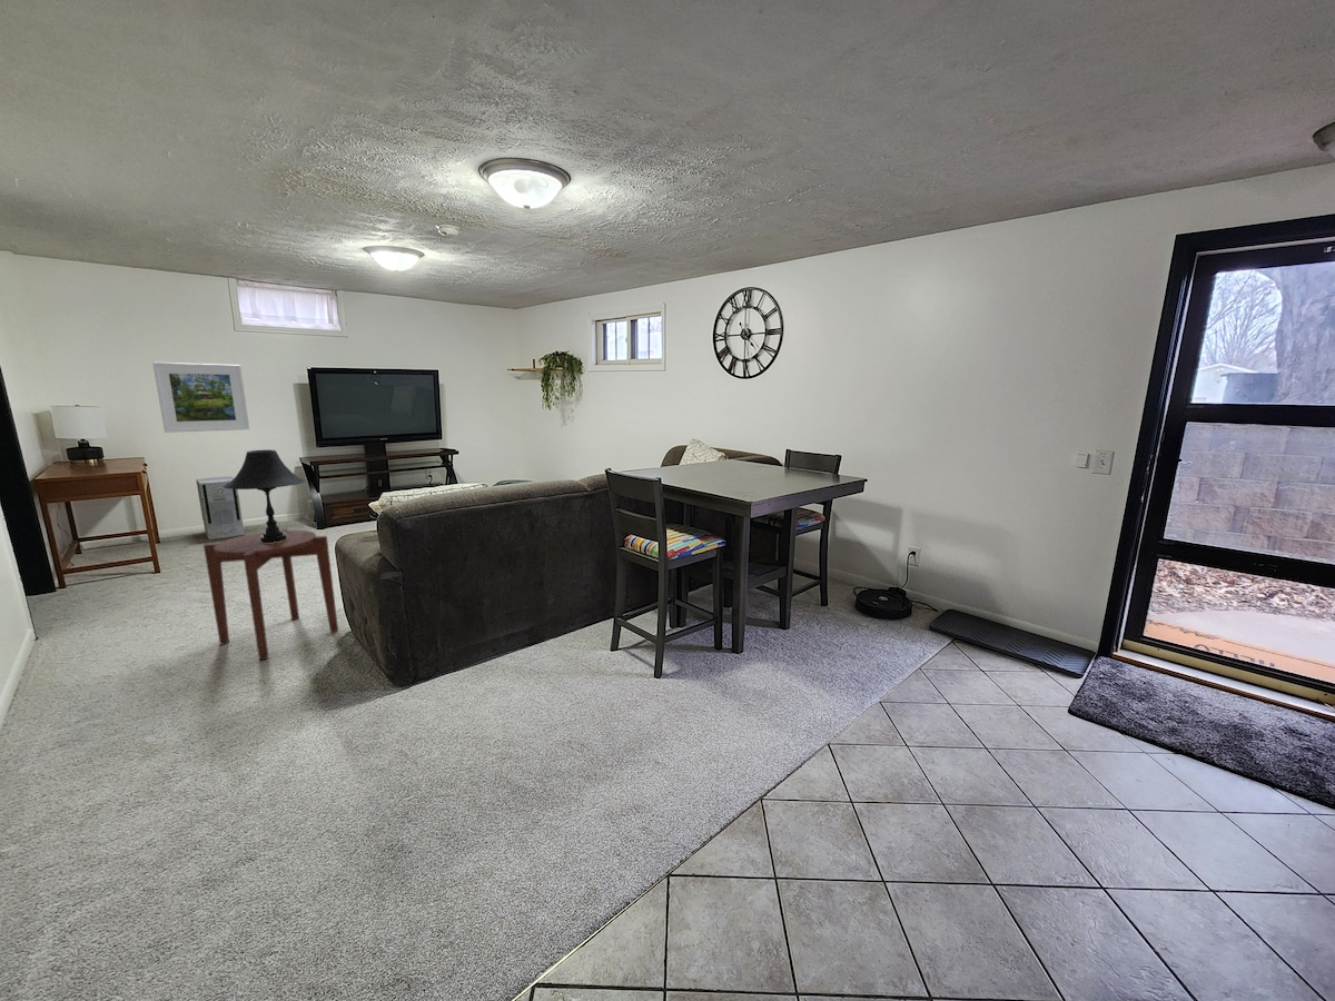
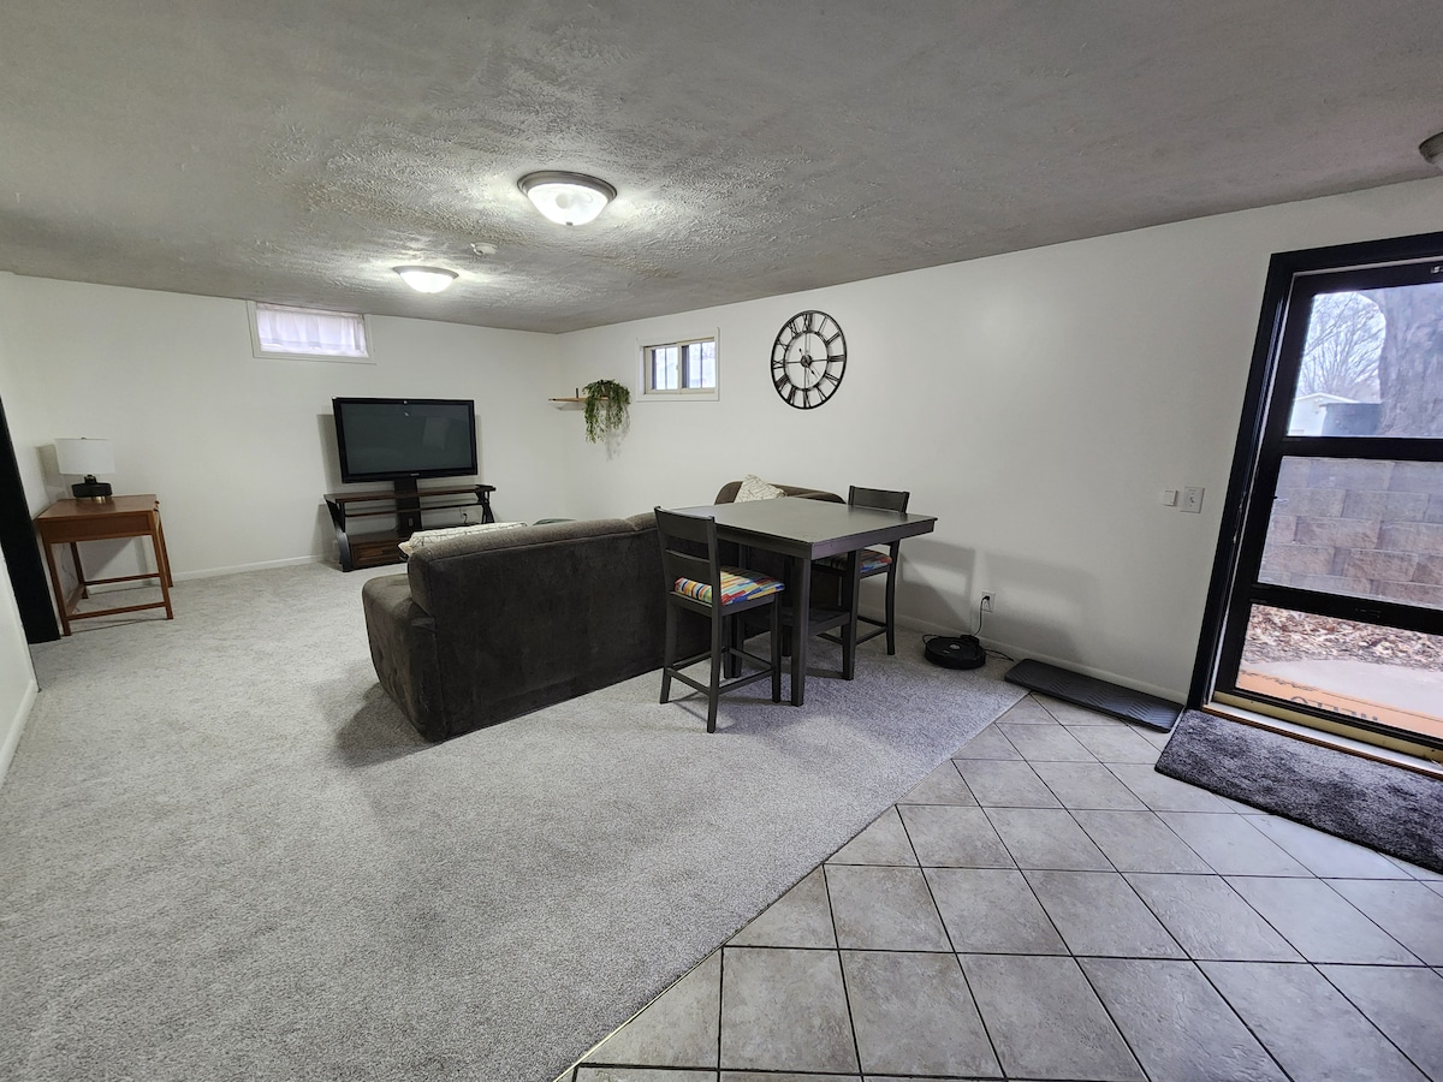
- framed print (204, 397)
- table lamp (267, 495)
- side table (286, 586)
- air purifier (220, 506)
